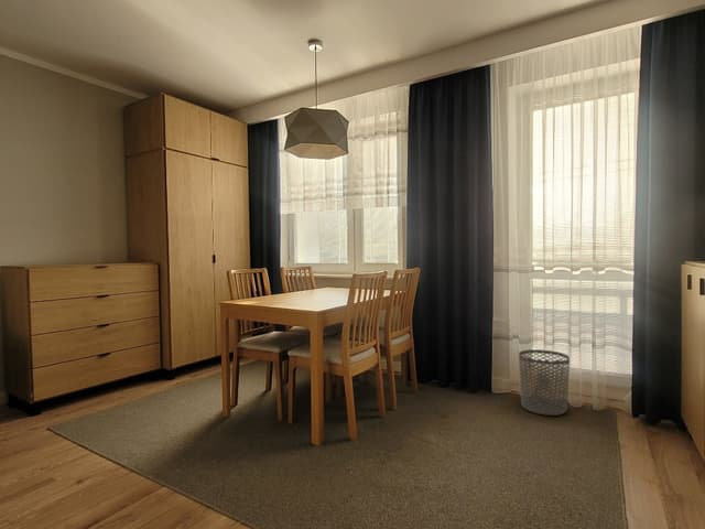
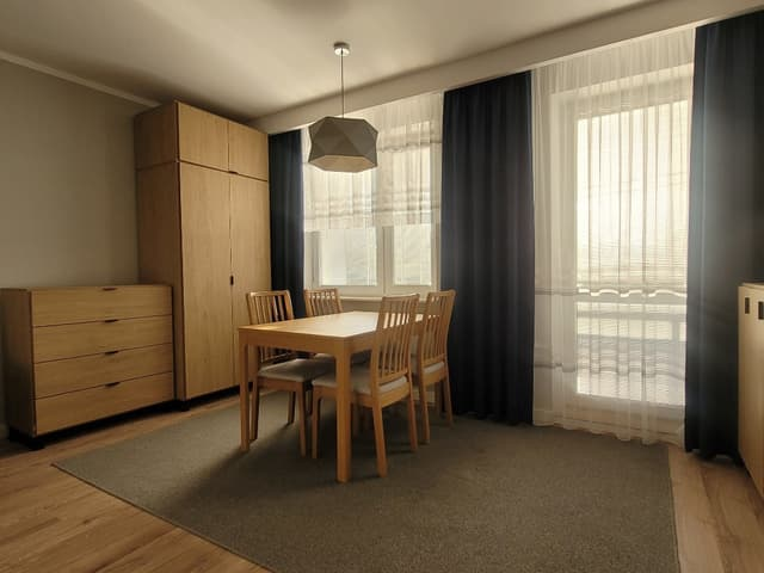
- waste bin (543, 381)
